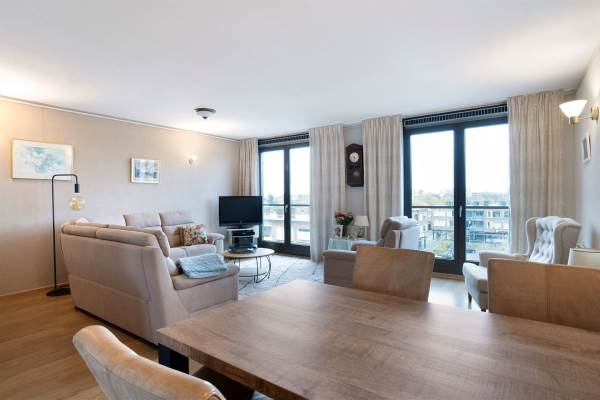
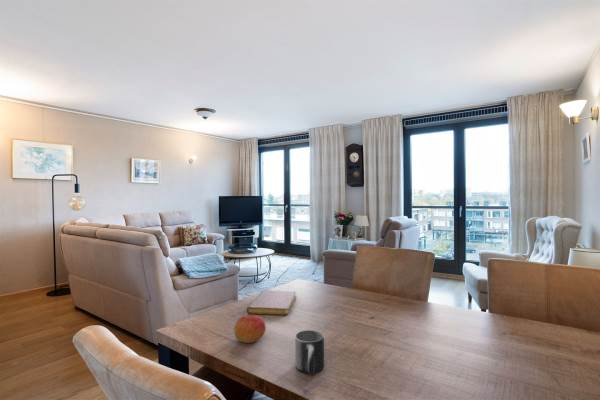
+ mug (309, 354)
+ notebook (273, 301)
+ apple (250, 327)
